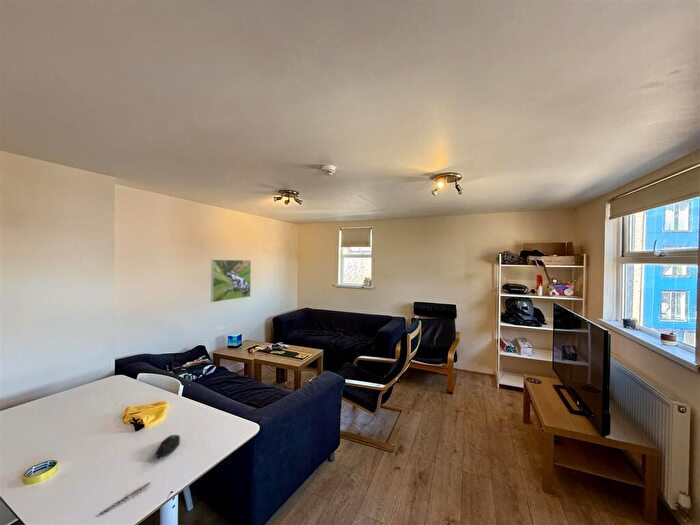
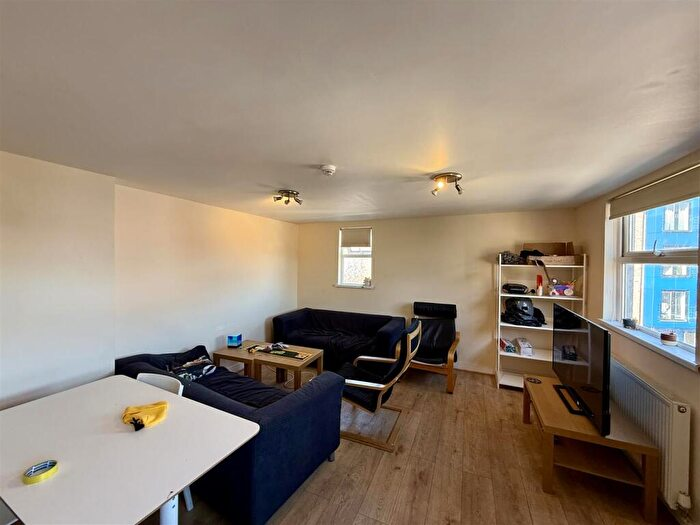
- computer mouse (167, 445)
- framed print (232, 279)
- pen (126, 497)
